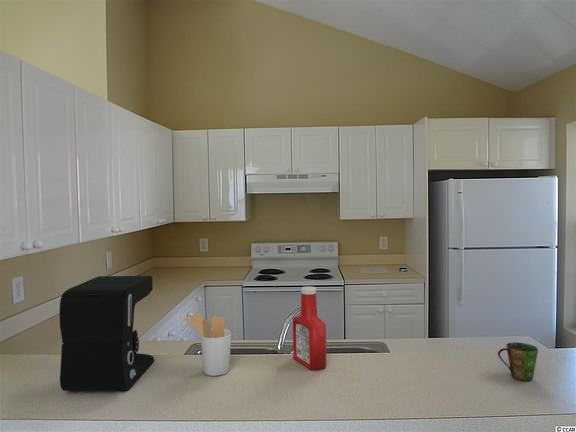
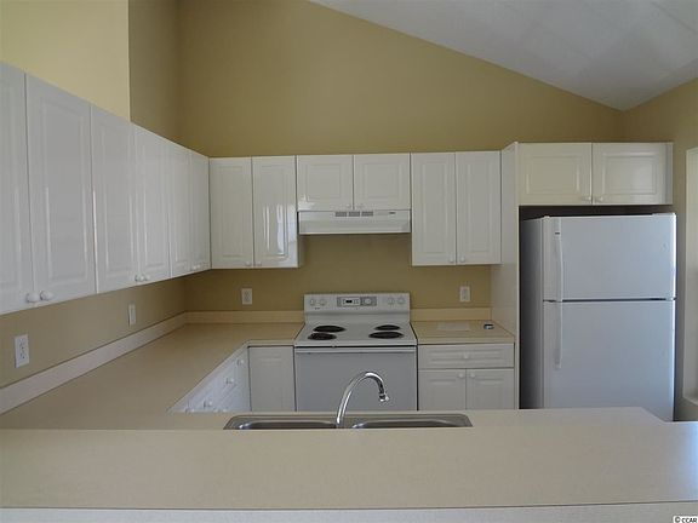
- cup (517, 361)
- coffee maker (114, 328)
- soap bottle (309, 325)
- utensil holder (208, 342)
